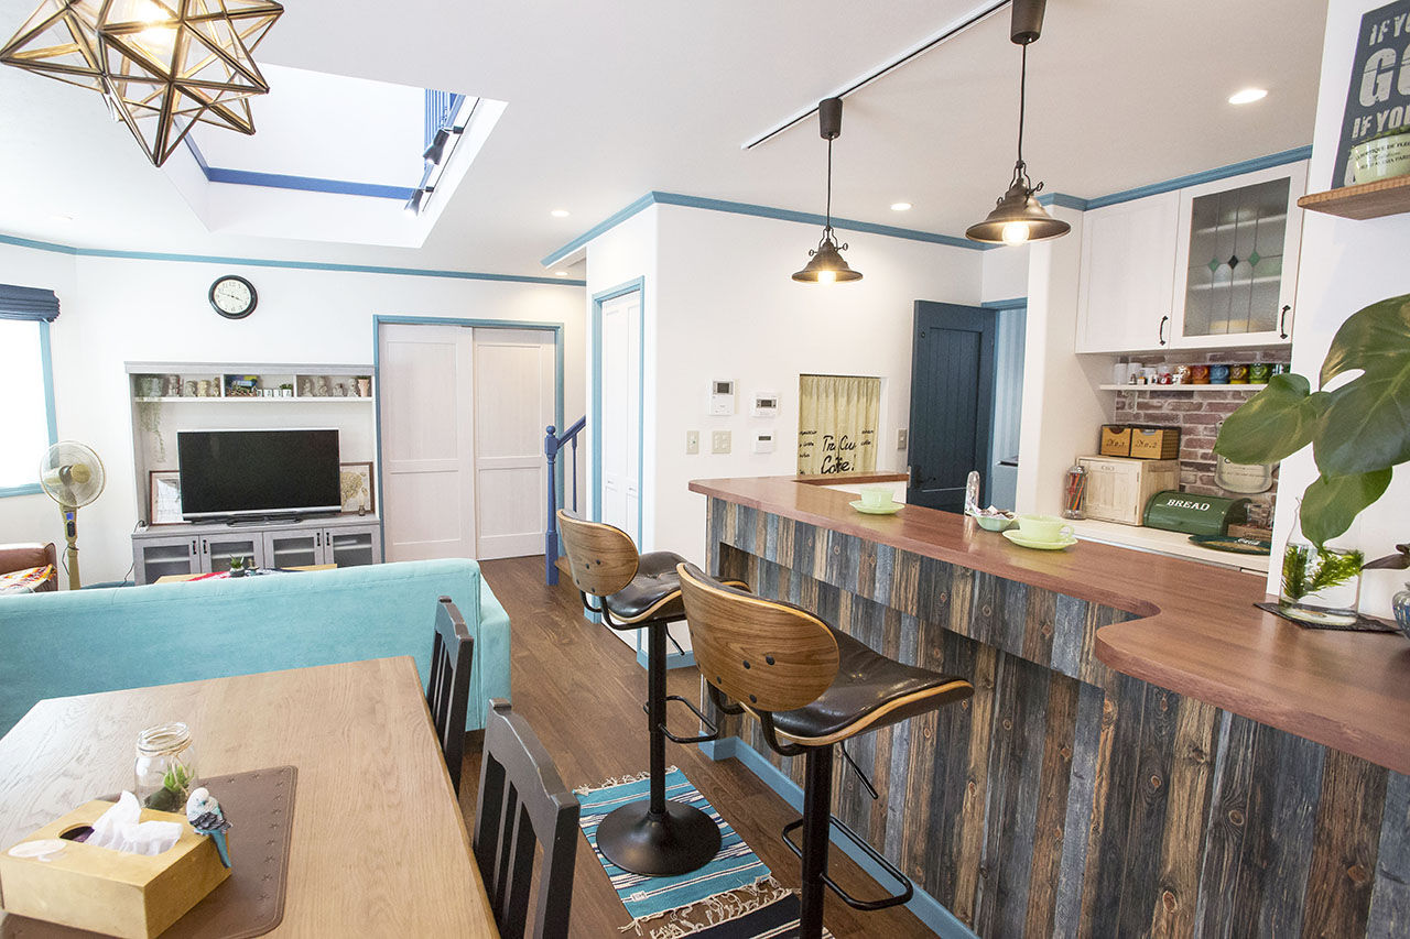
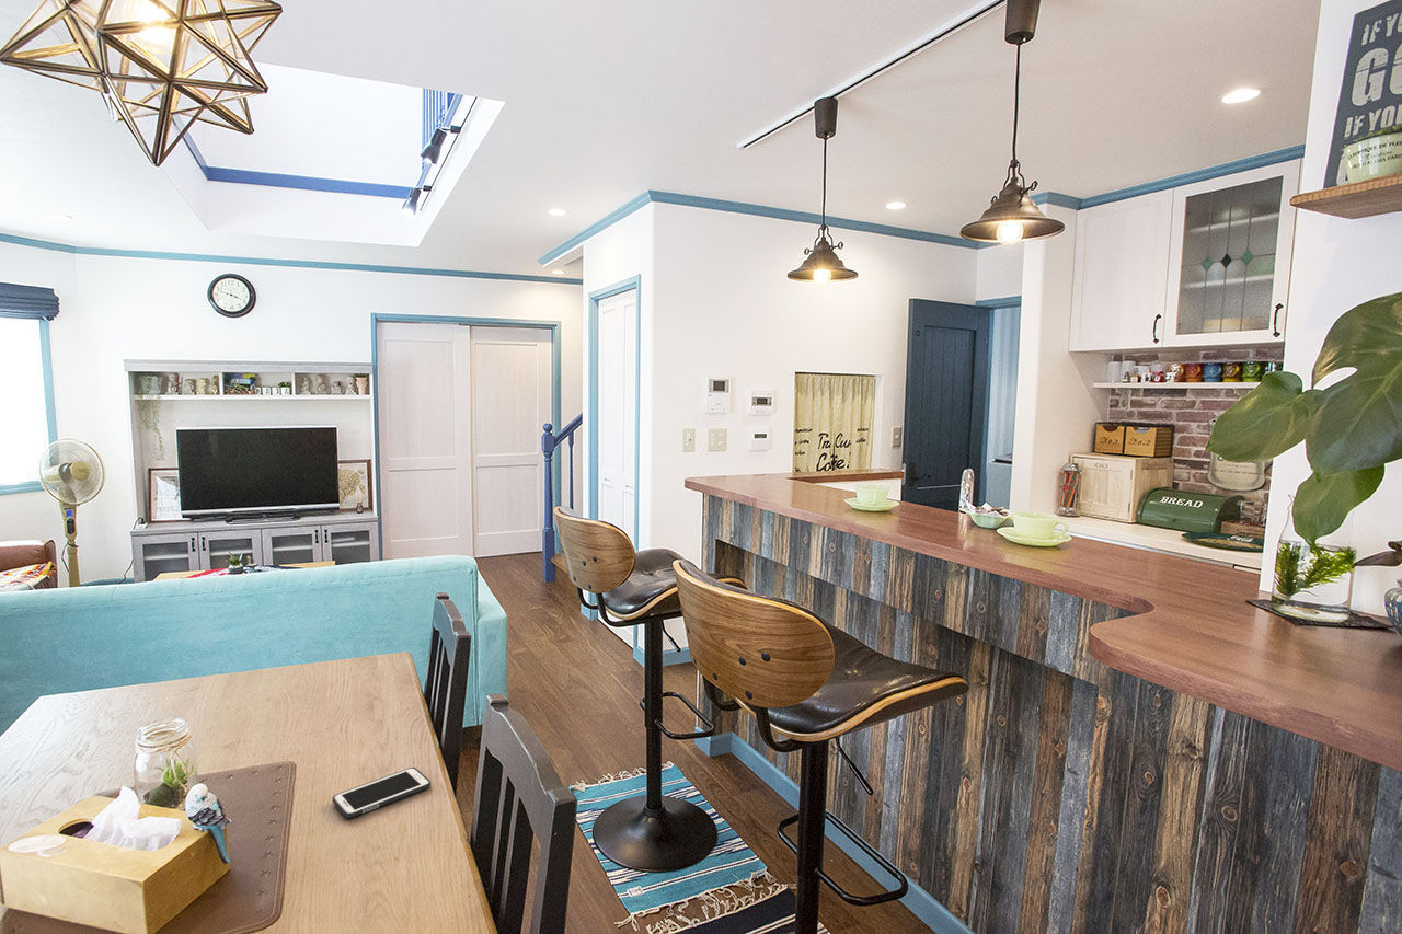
+ cell phone (382, 791)
